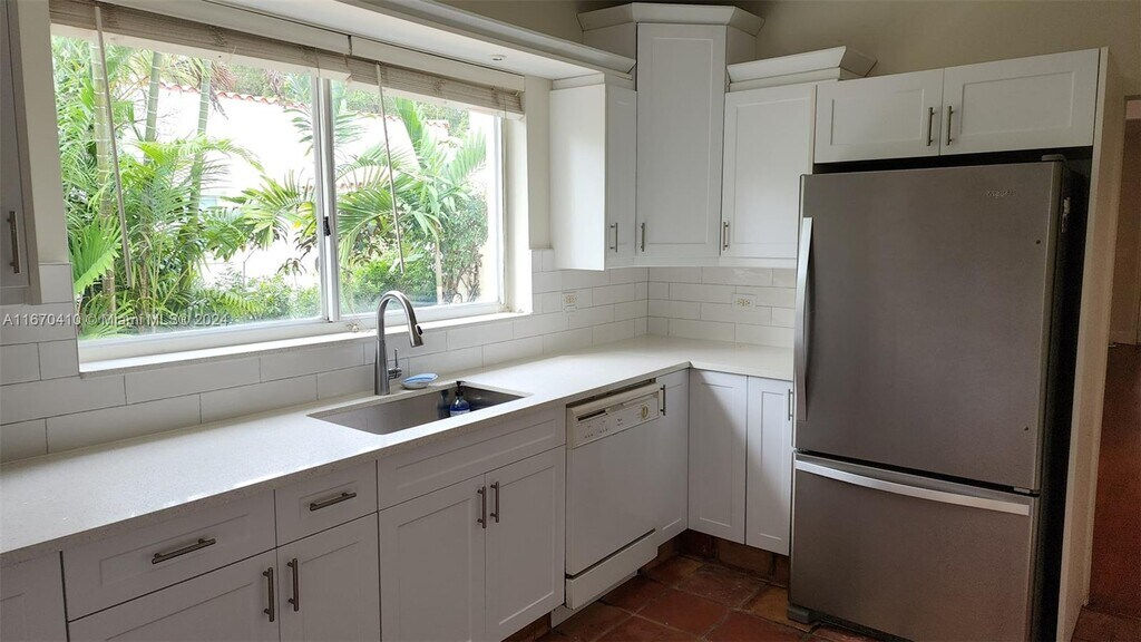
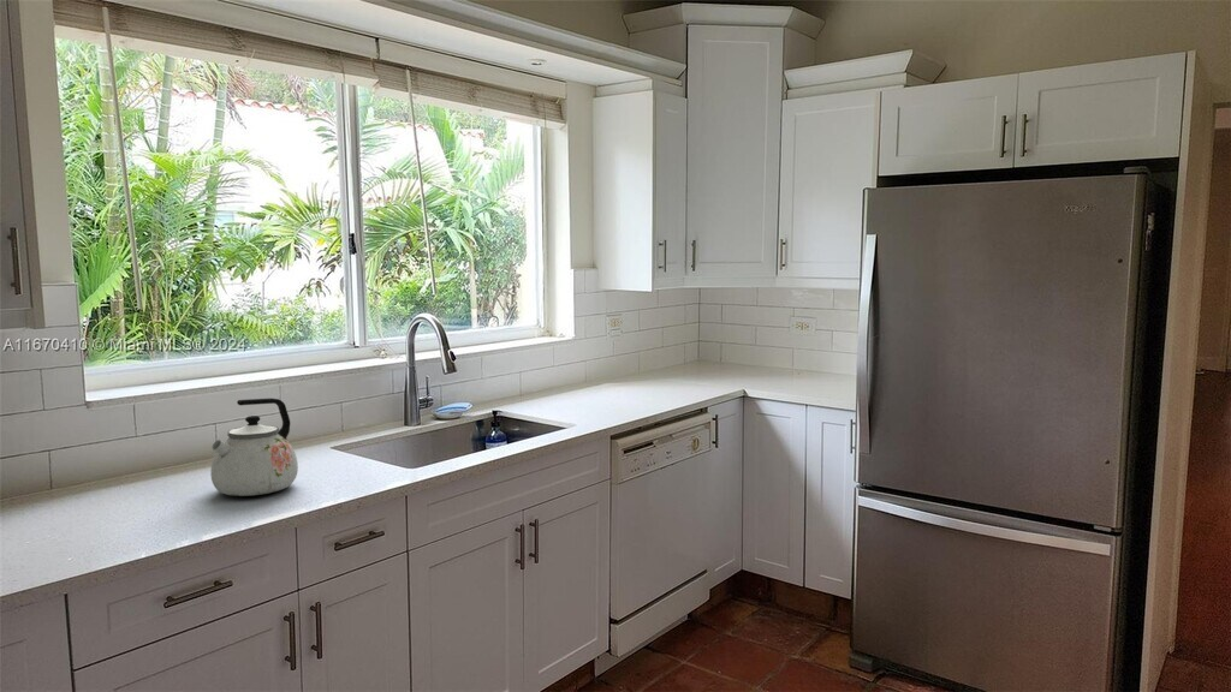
+ kettle (252, 445)
